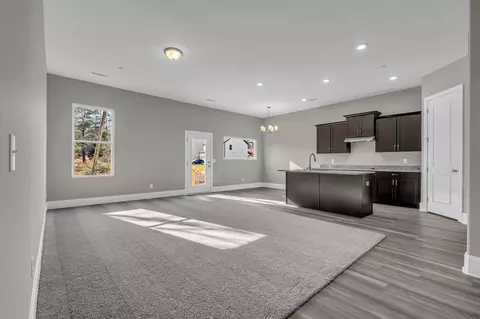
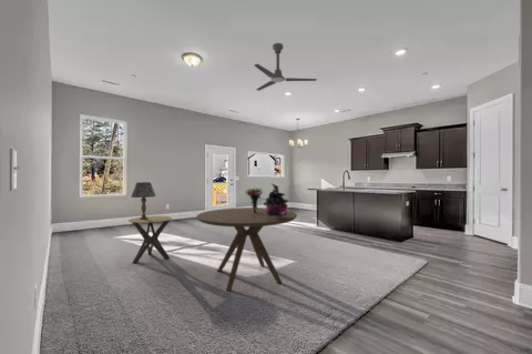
+ table lamp (143, 200)
+ potted plant (277, 200)
+ dining table (244, 244)
+ bouquet (255, 200)
+ side table (151, 237)
+ ceiling fan (278, 62)
